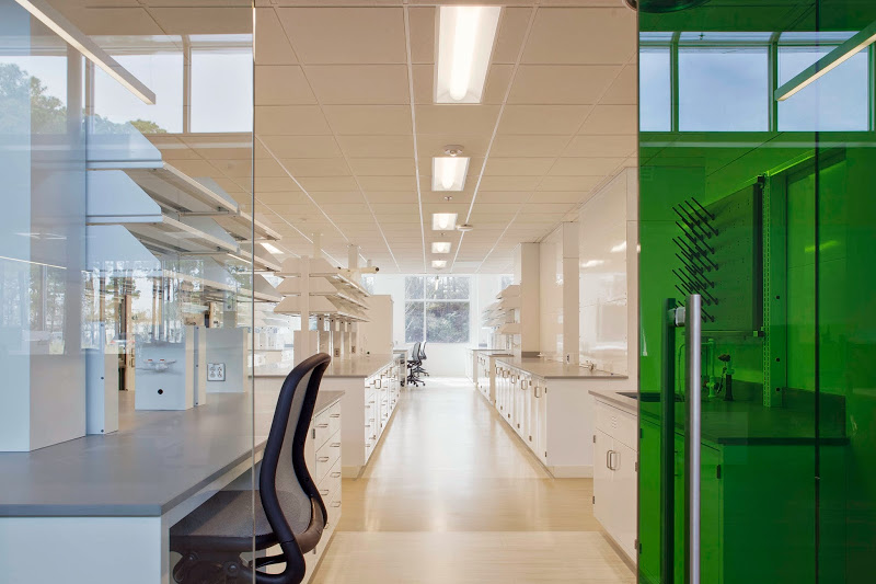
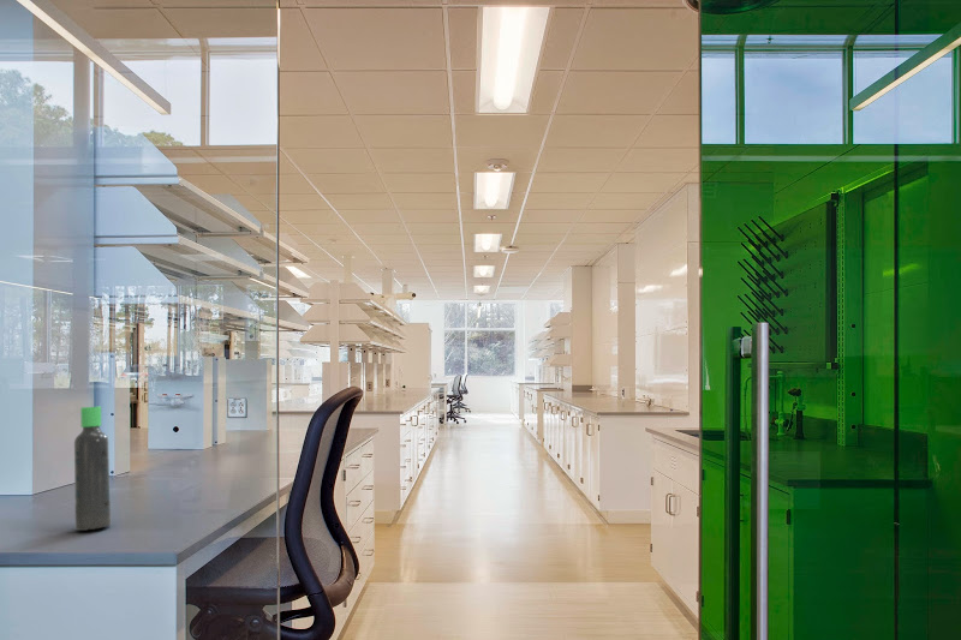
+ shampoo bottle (92, 466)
